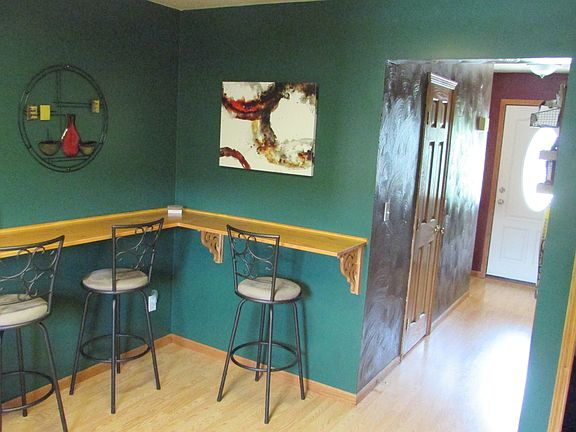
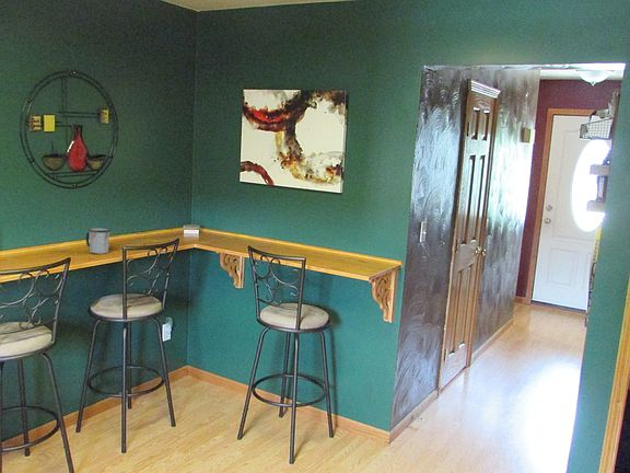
+ mug (97, 240)
